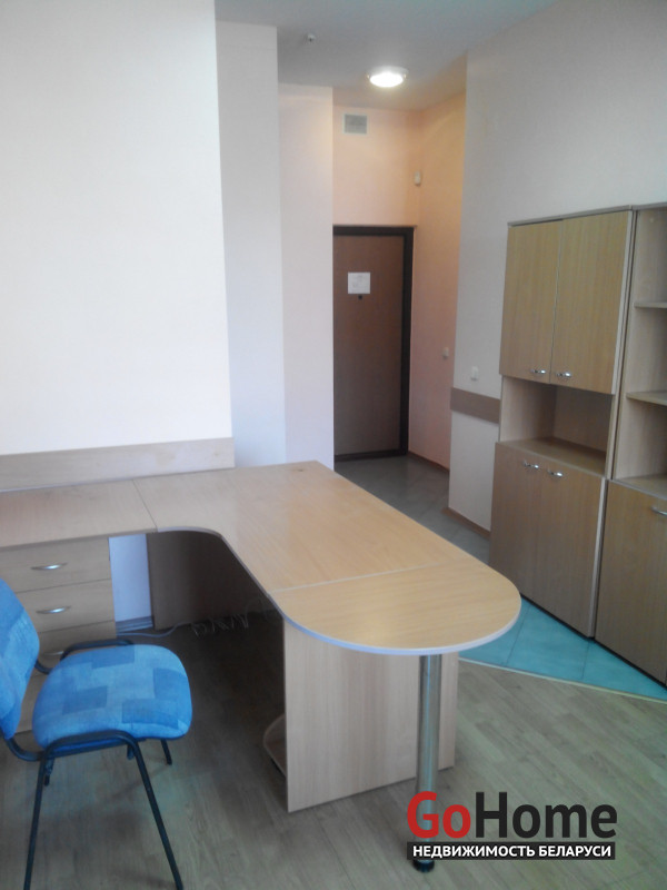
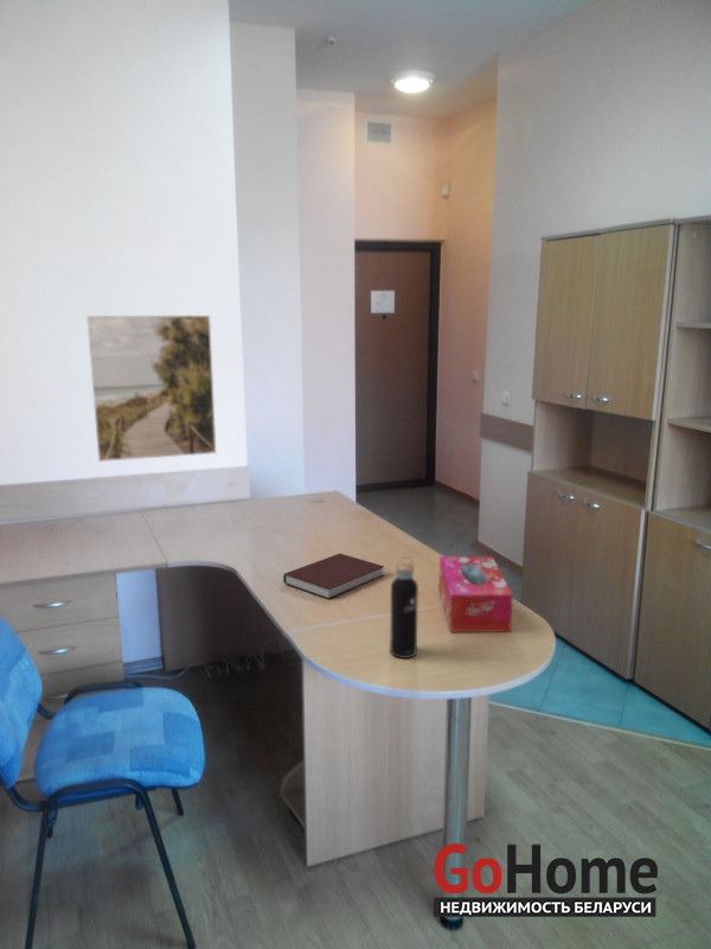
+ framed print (154, 387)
+ notebook (334, 574)
+ water bottle (404, 605)
+ tissue box (473, 591)
